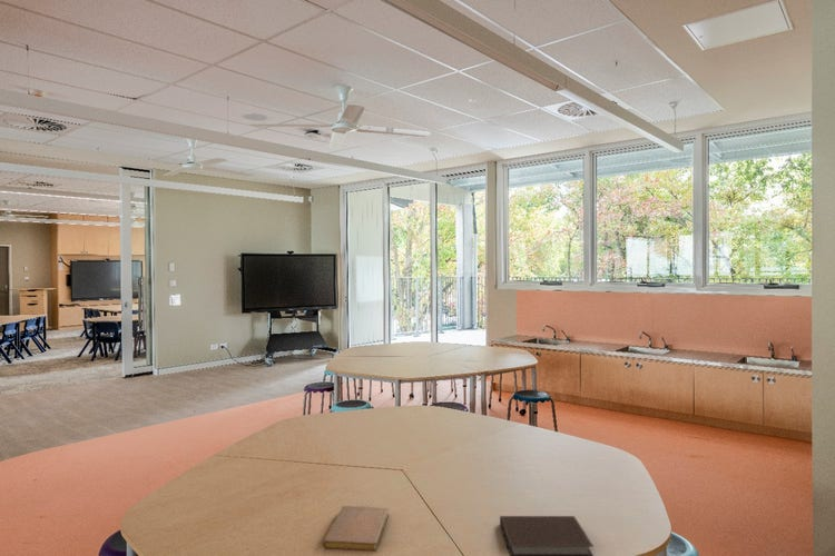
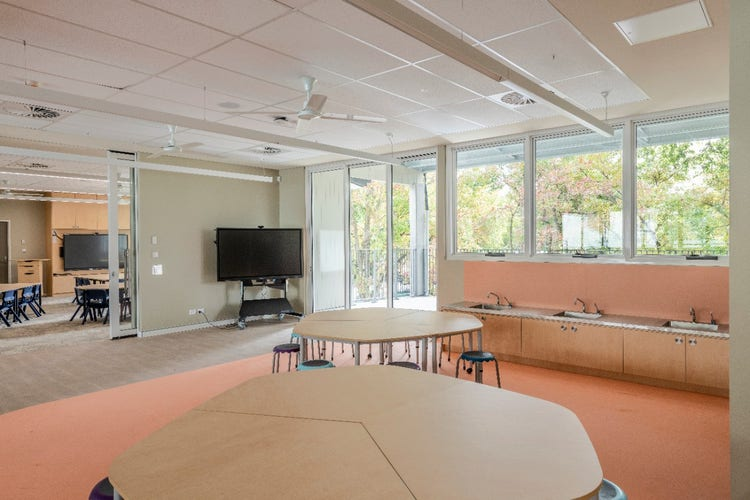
- notebook (543, 534)
- notebook (357, 526)
